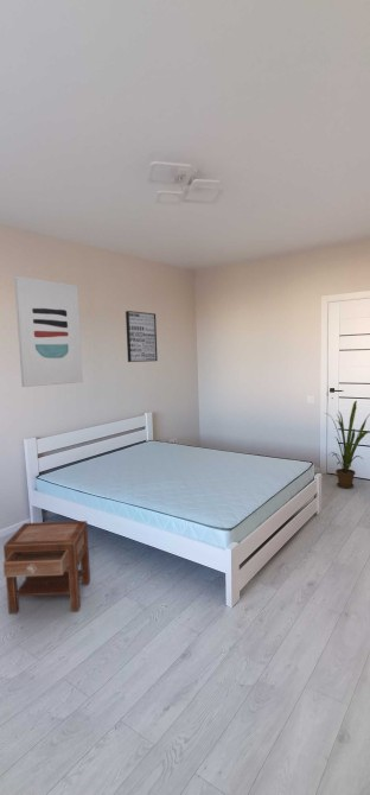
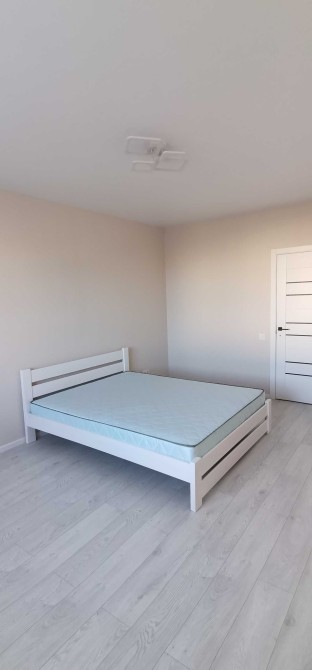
- house plant (345, 444)
- wall art (51, 333)
- nightstand (47, 567)
- wall art (141, 337)
